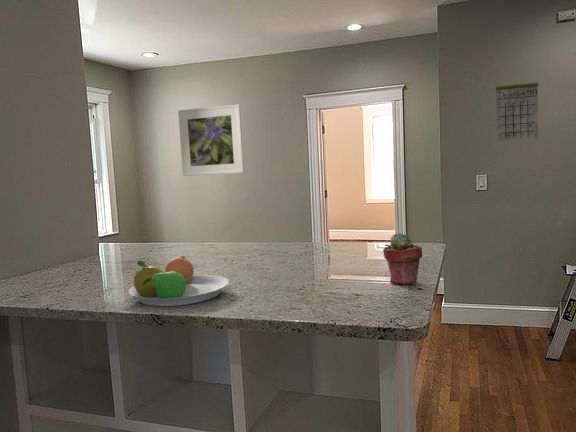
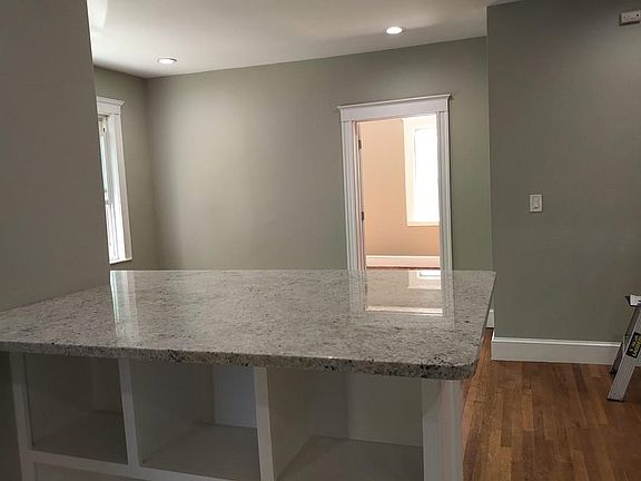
- calendar (516, 106)
- potted succulent (402, 257)
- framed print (210, 141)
- fruit bowl (176, 276)
